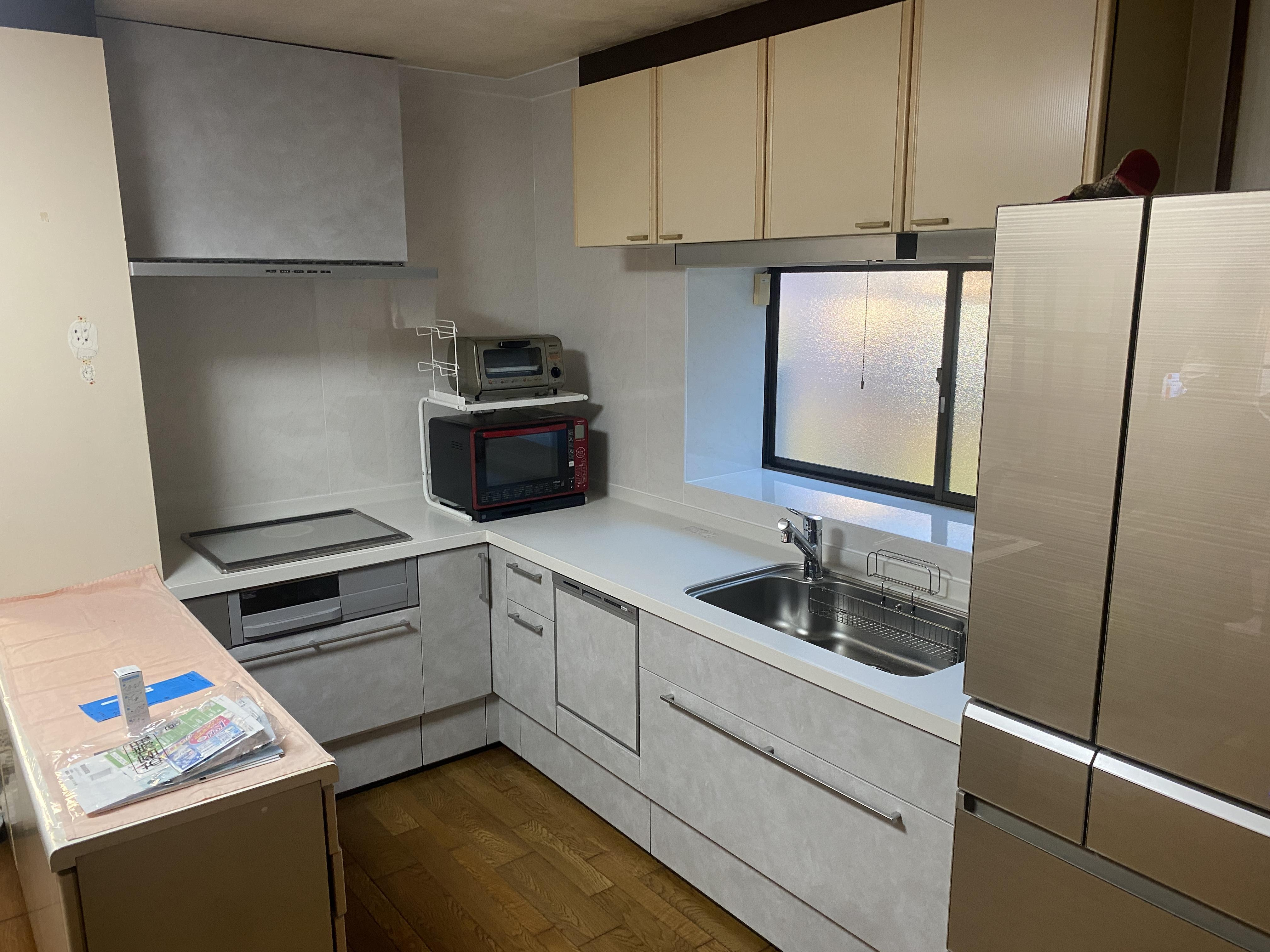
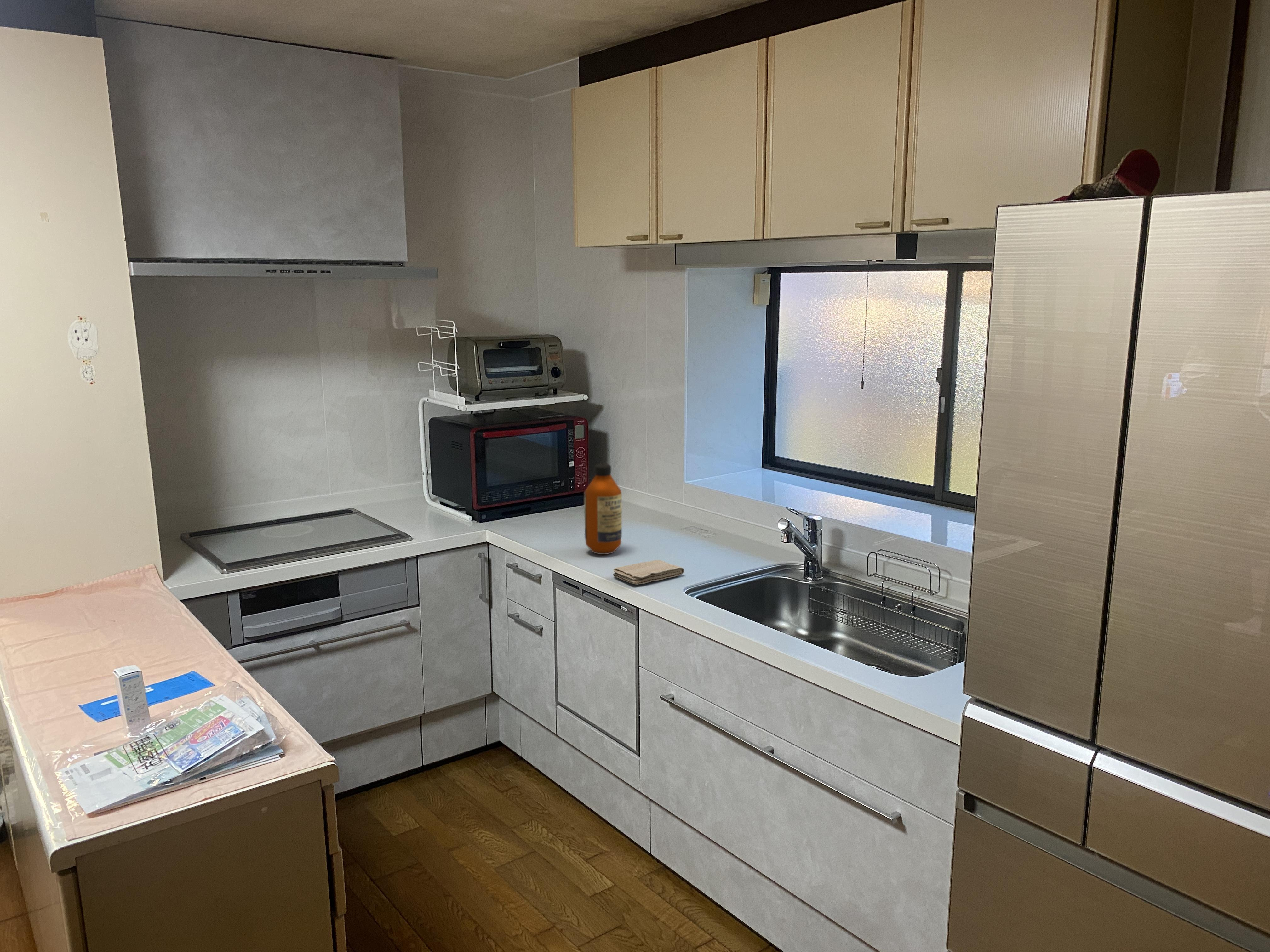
+ bottle (603, 508)
+ washcloth (648, 571)
